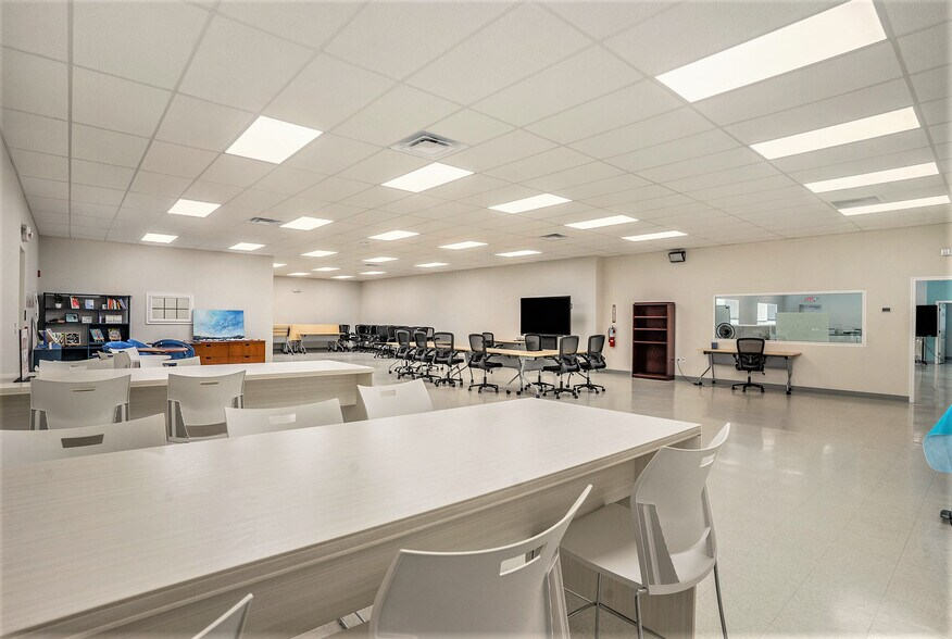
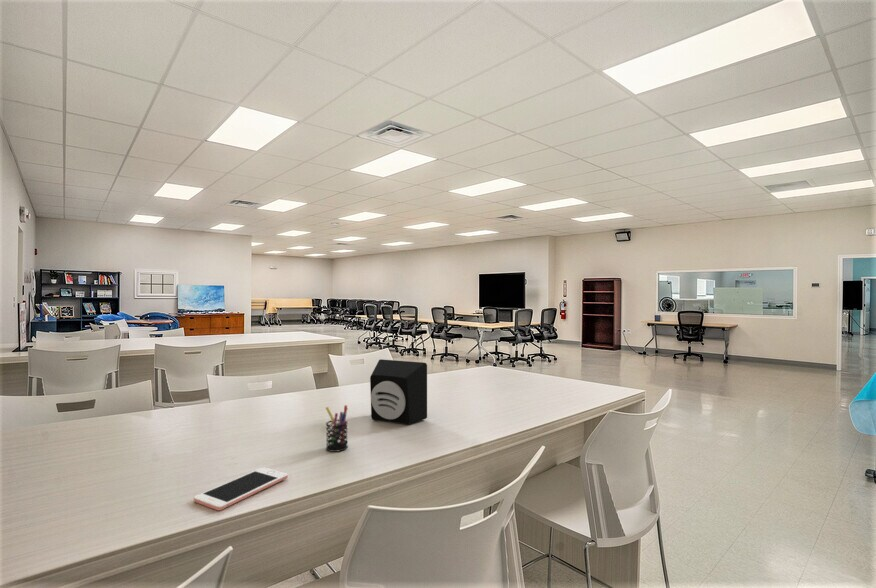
+ speaker (394, 391)
+ pen holder (339, 425)
+ cell phone (243, 486)
